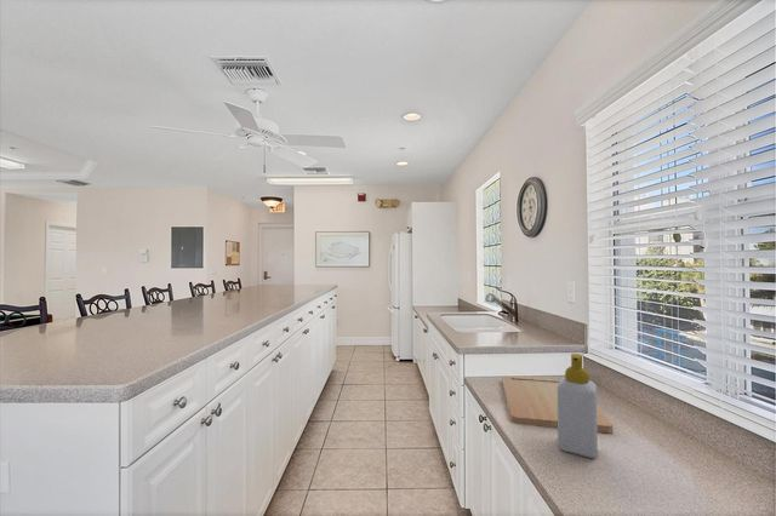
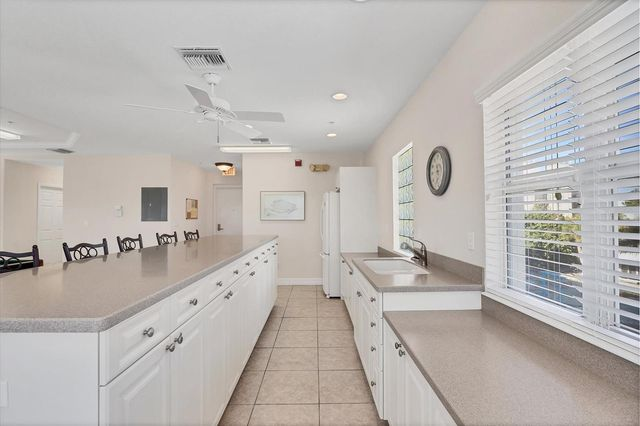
- cutting board (547, 399)
- soap bottle (577, 401)
